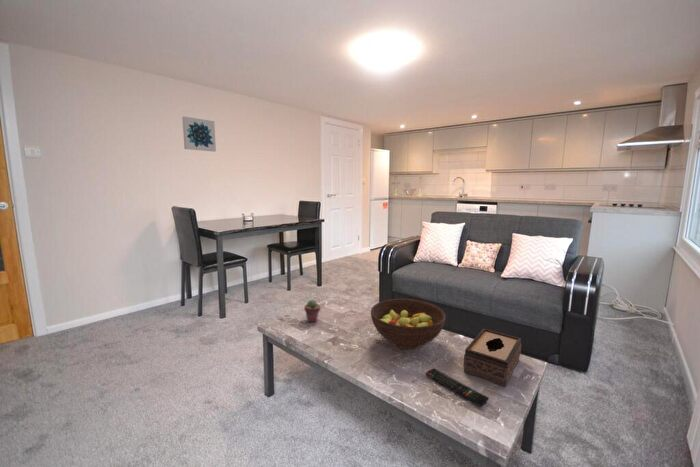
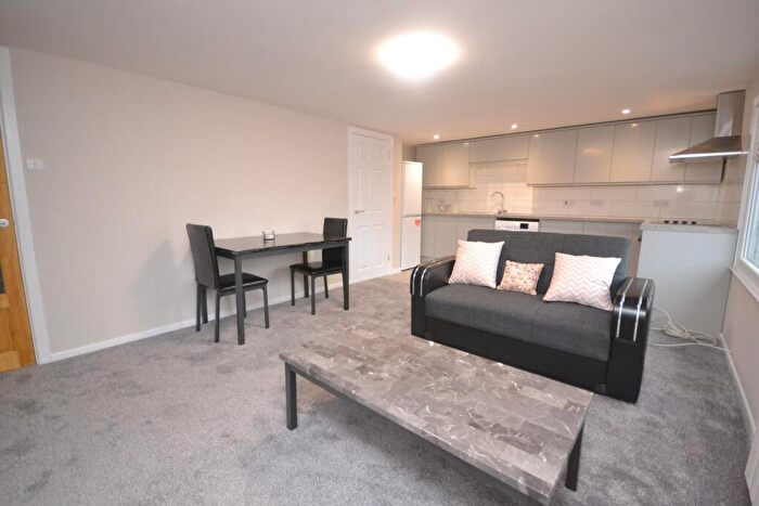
- potted succulent (312, 310)
- wall art (199, 134)
- fruit bowl (407, 327)
- tissue box (493, 354)
- remote control (454, 385)
